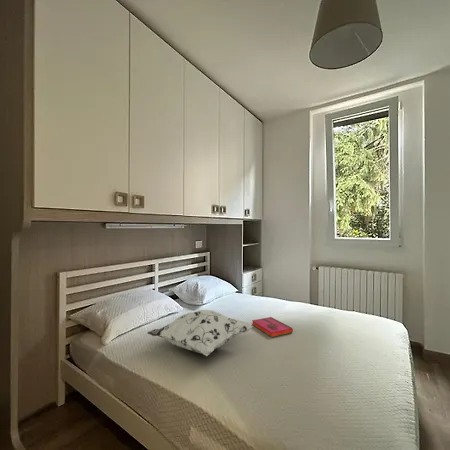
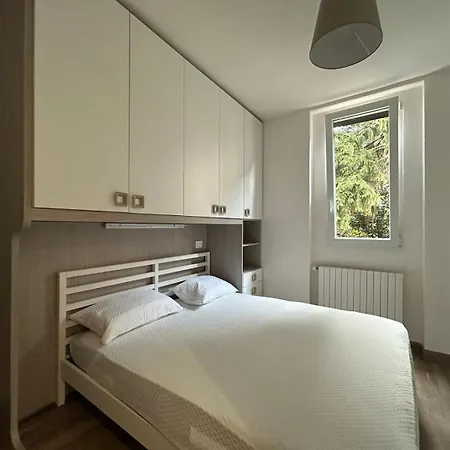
- decorative pillow (201, 329)
- hardback book (271, 326)
